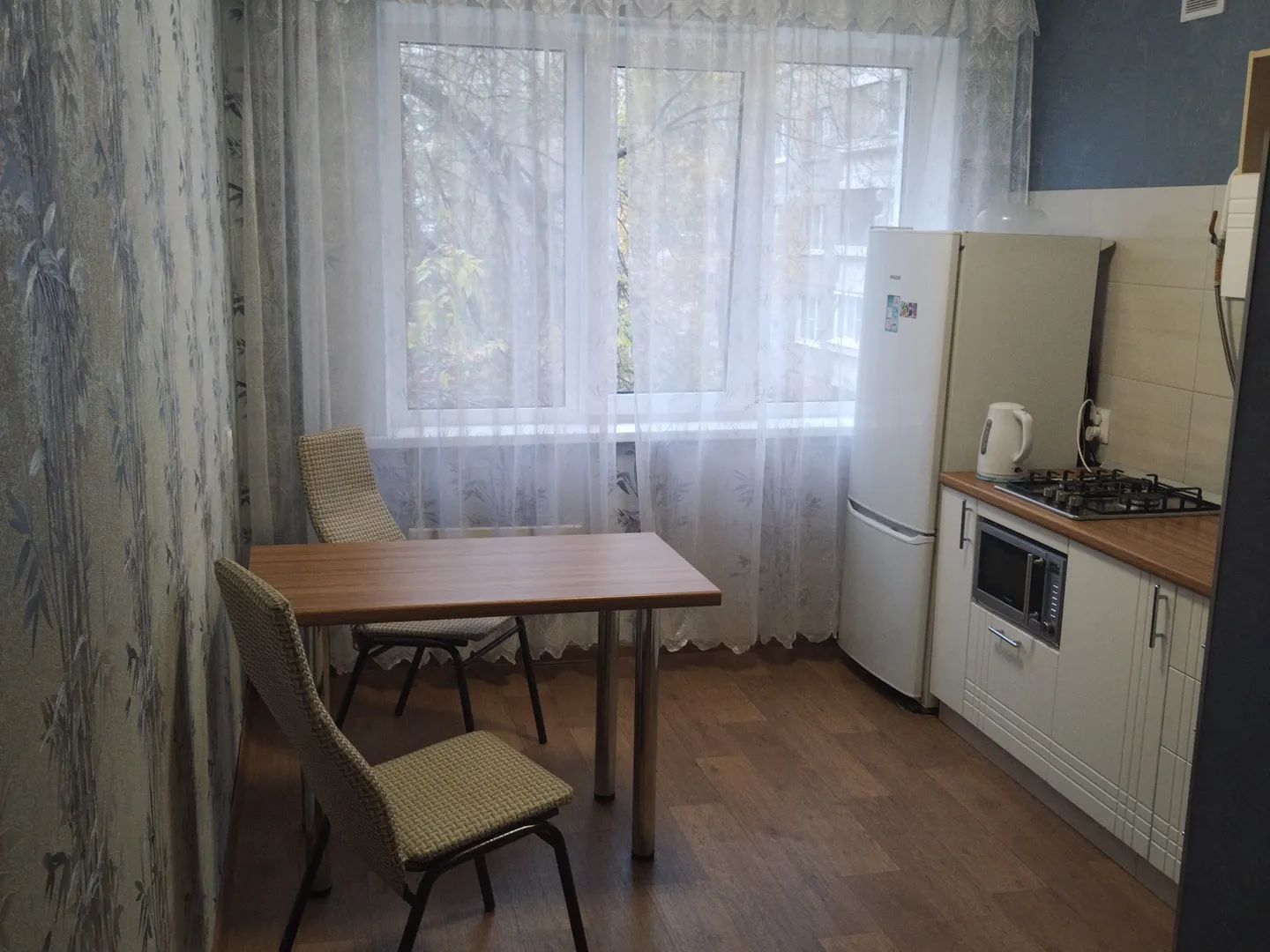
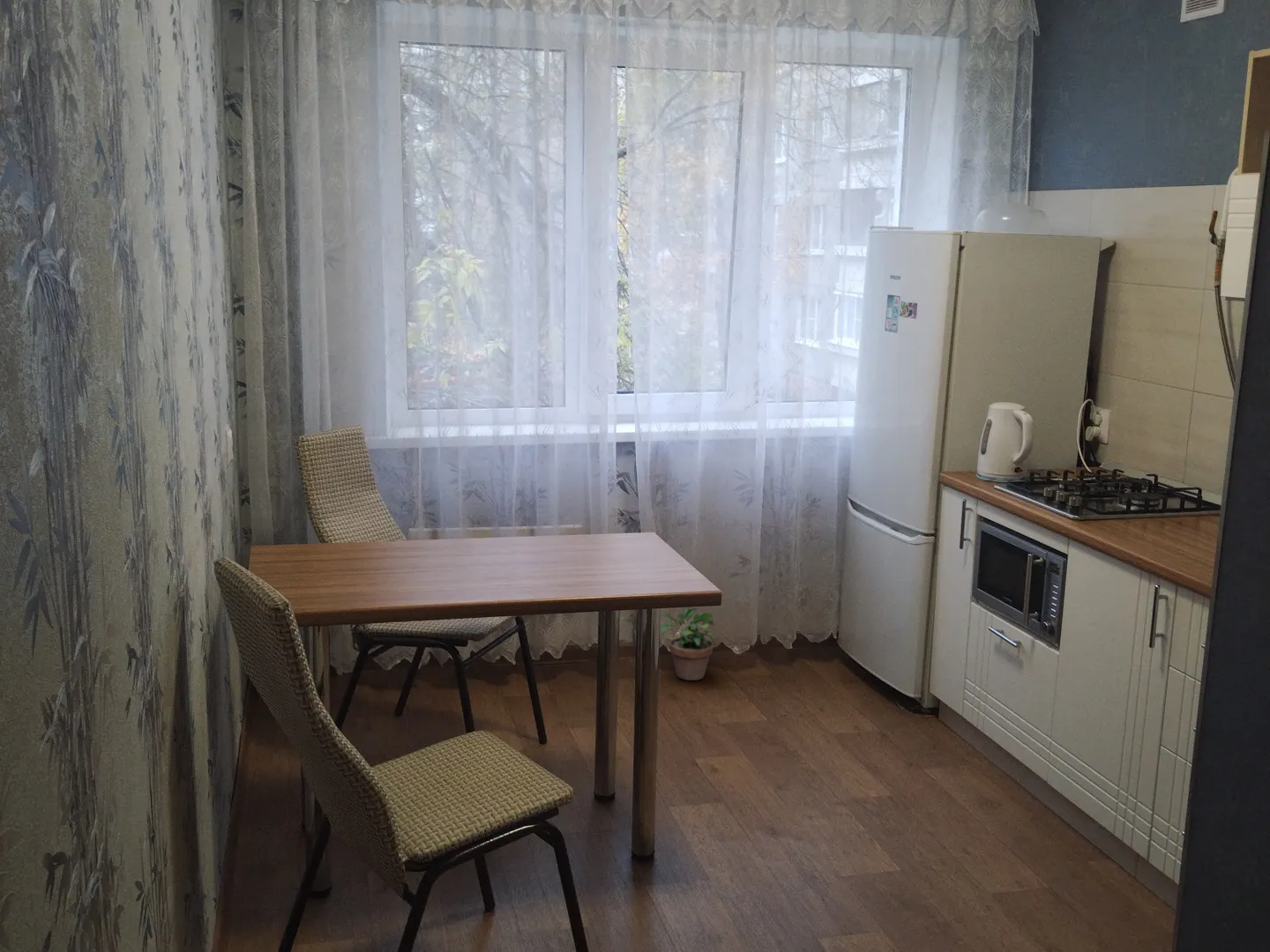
+ potted plant (684, 636)
